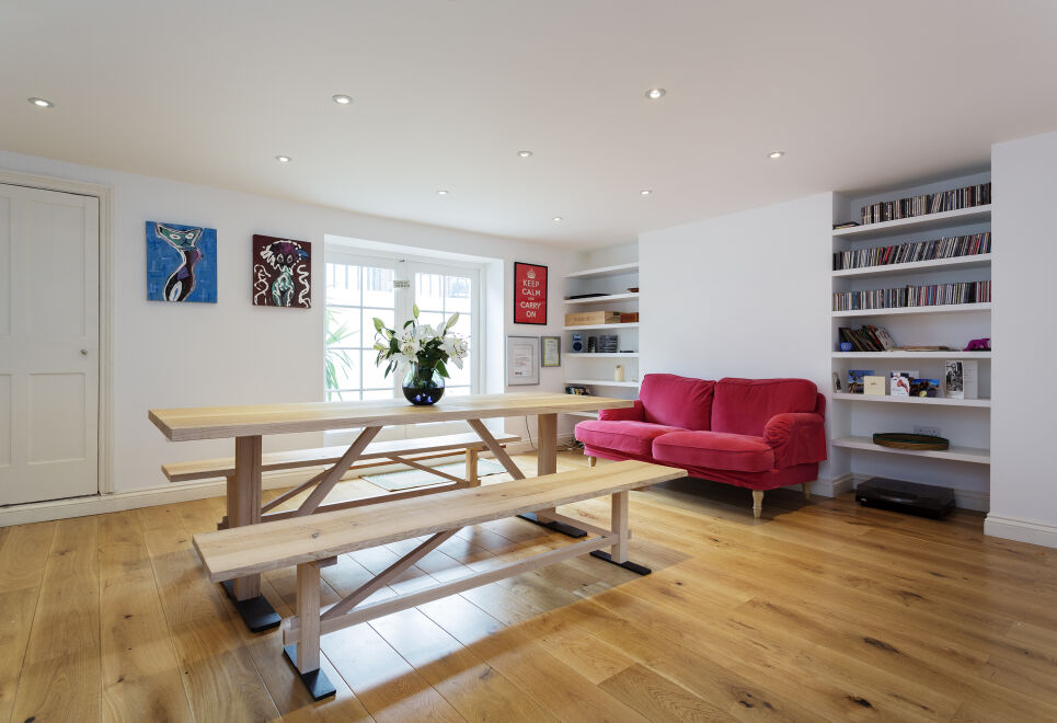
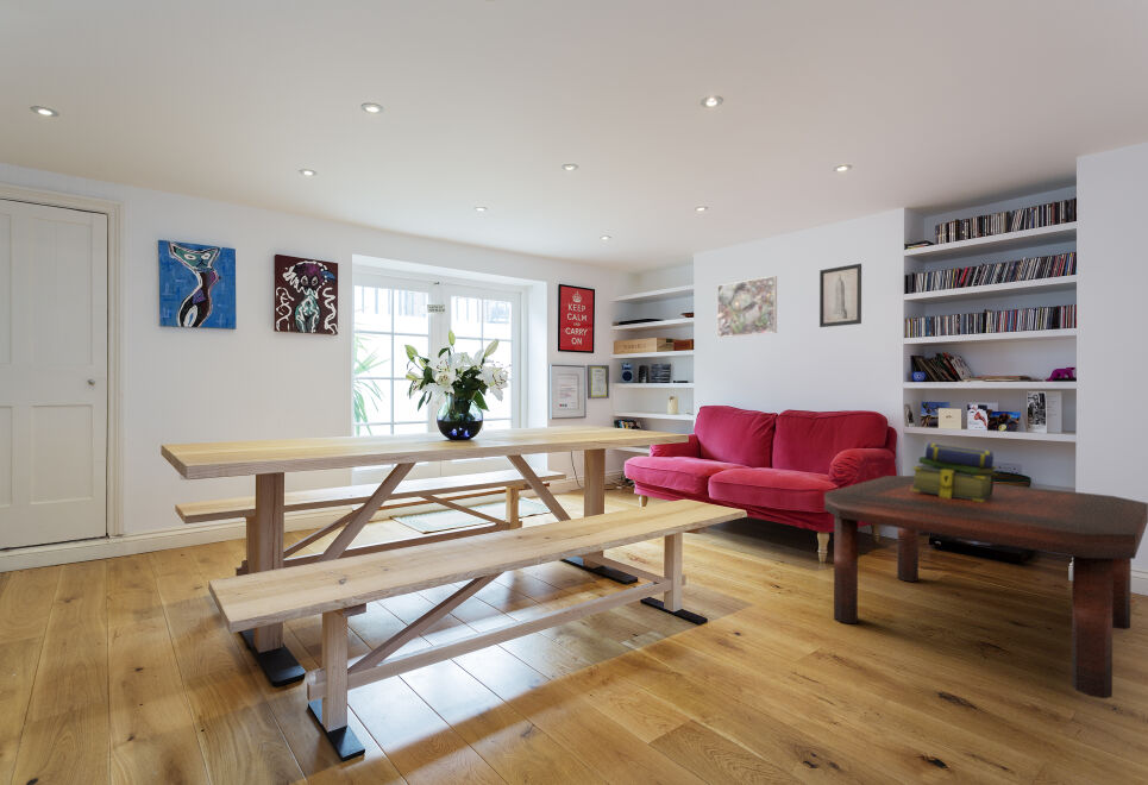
+ coffee table (978, 540)
+ stack of books (955, 470)
+ wall art (840, 296)
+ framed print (745, 308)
